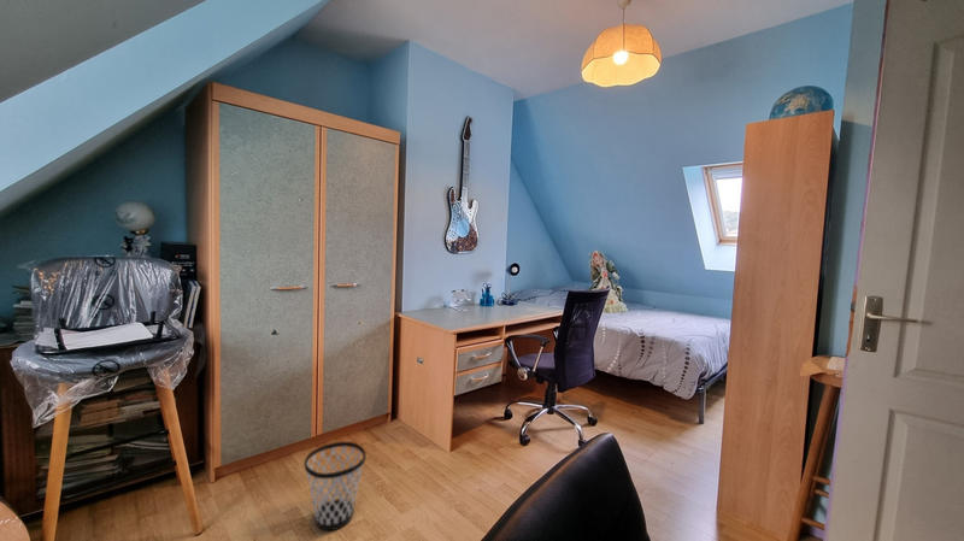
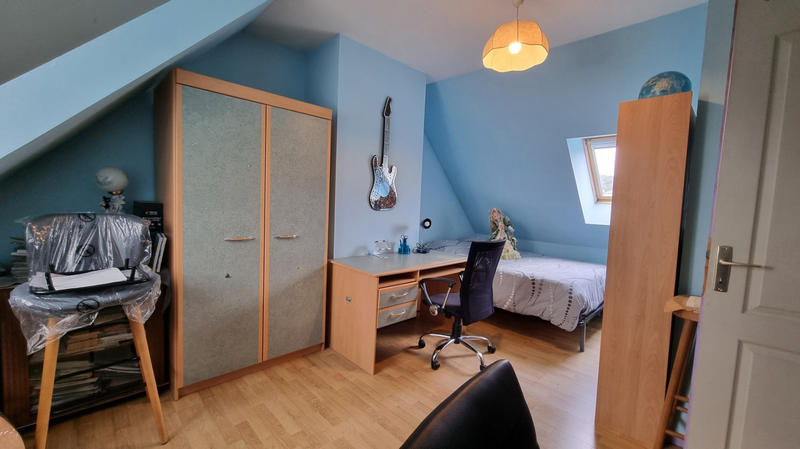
- wastebasket (335, 487)
